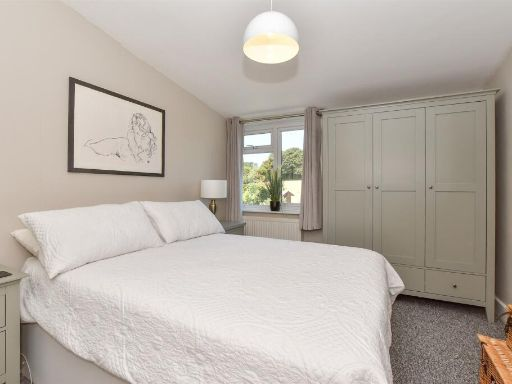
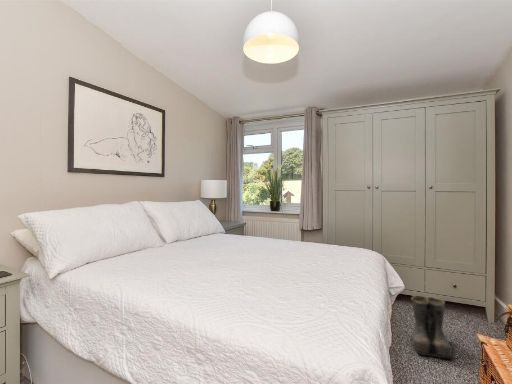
+ boots (429, 324)
